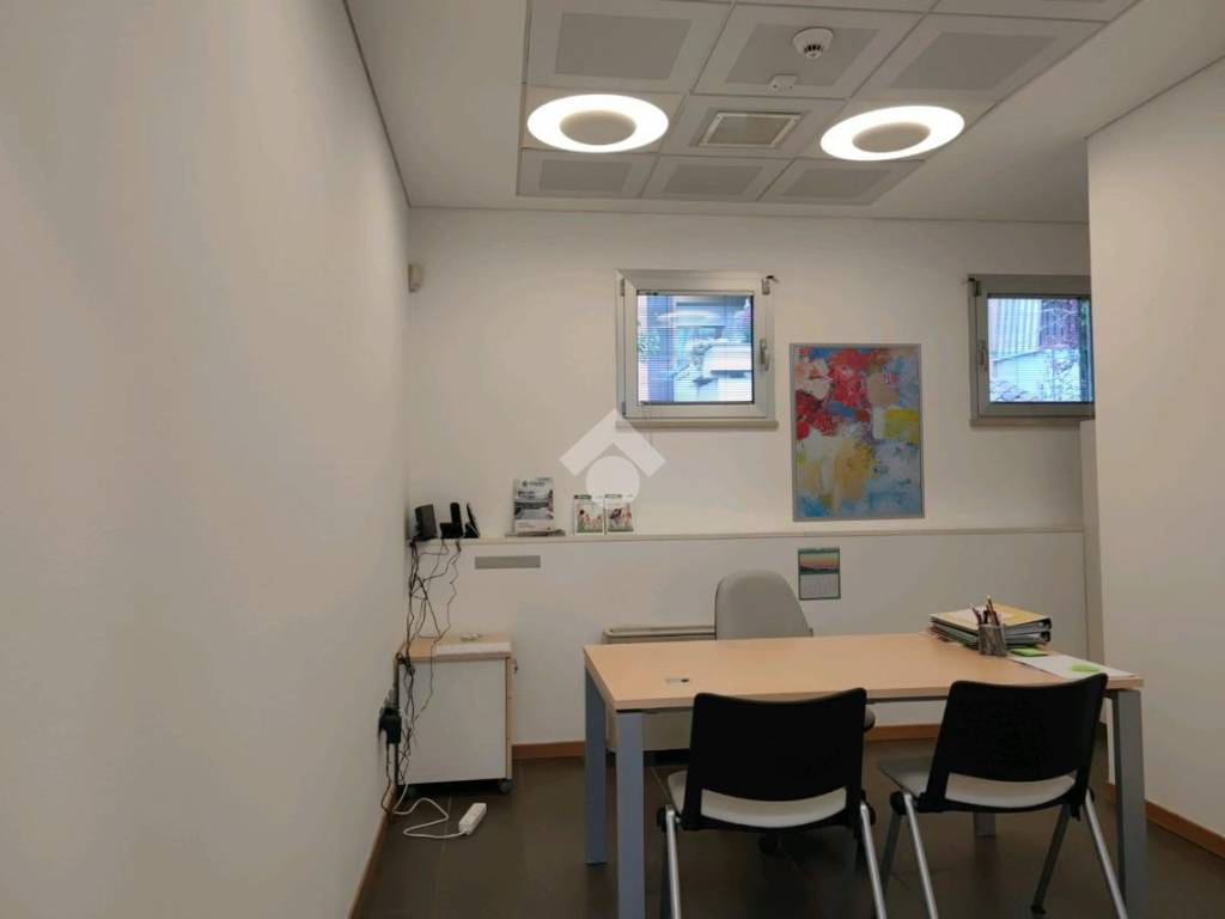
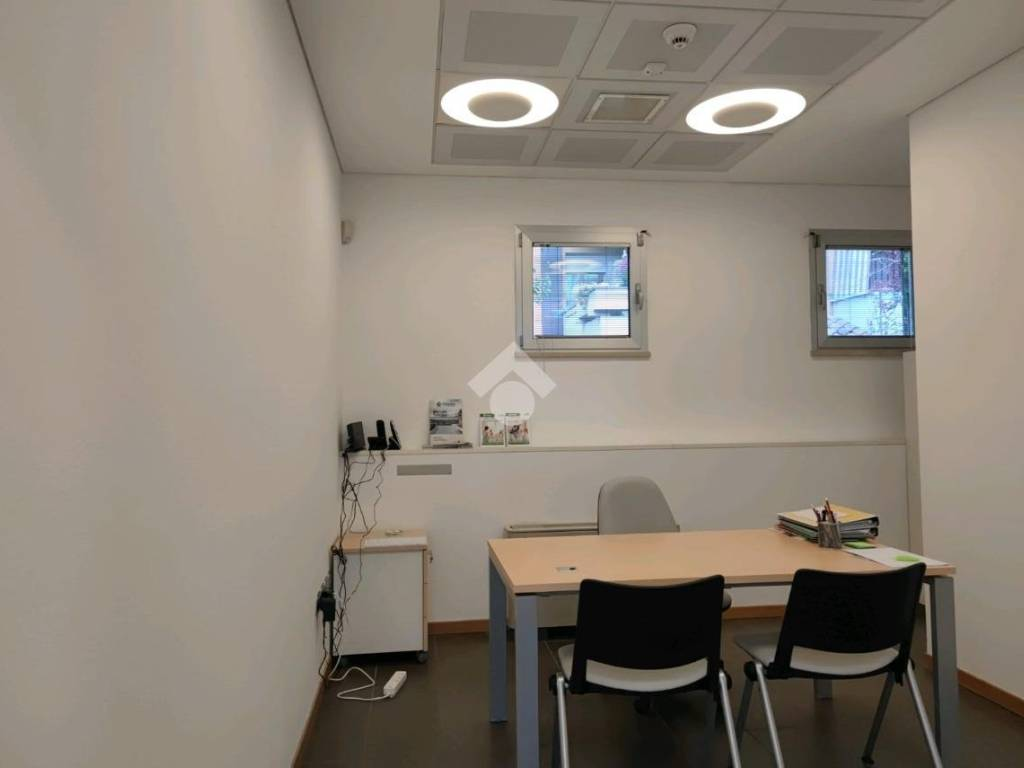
- wall art (857, 431)
- calendar (818, 572)
